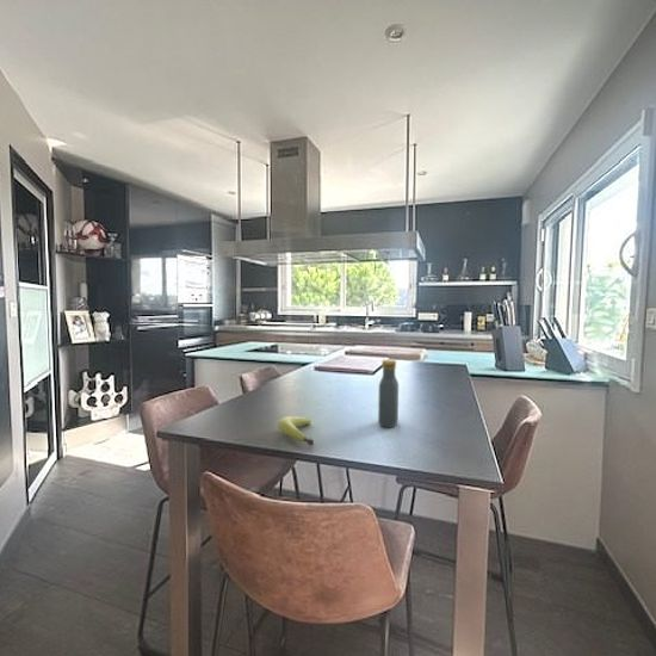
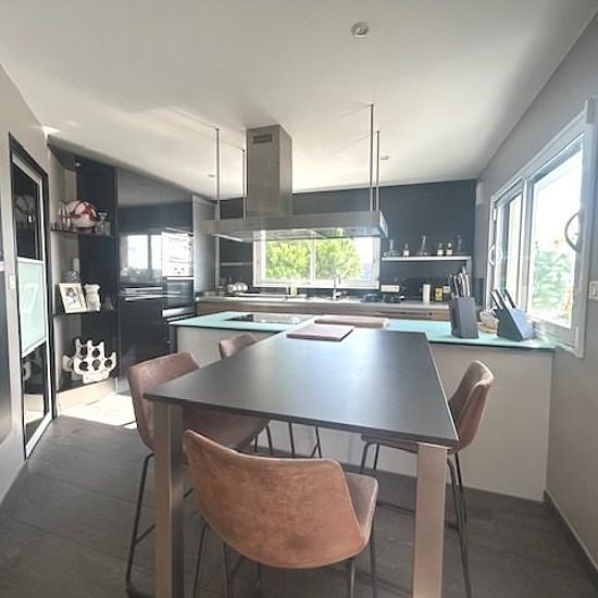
- vodka (388, 391)
- banana (296, 426)
